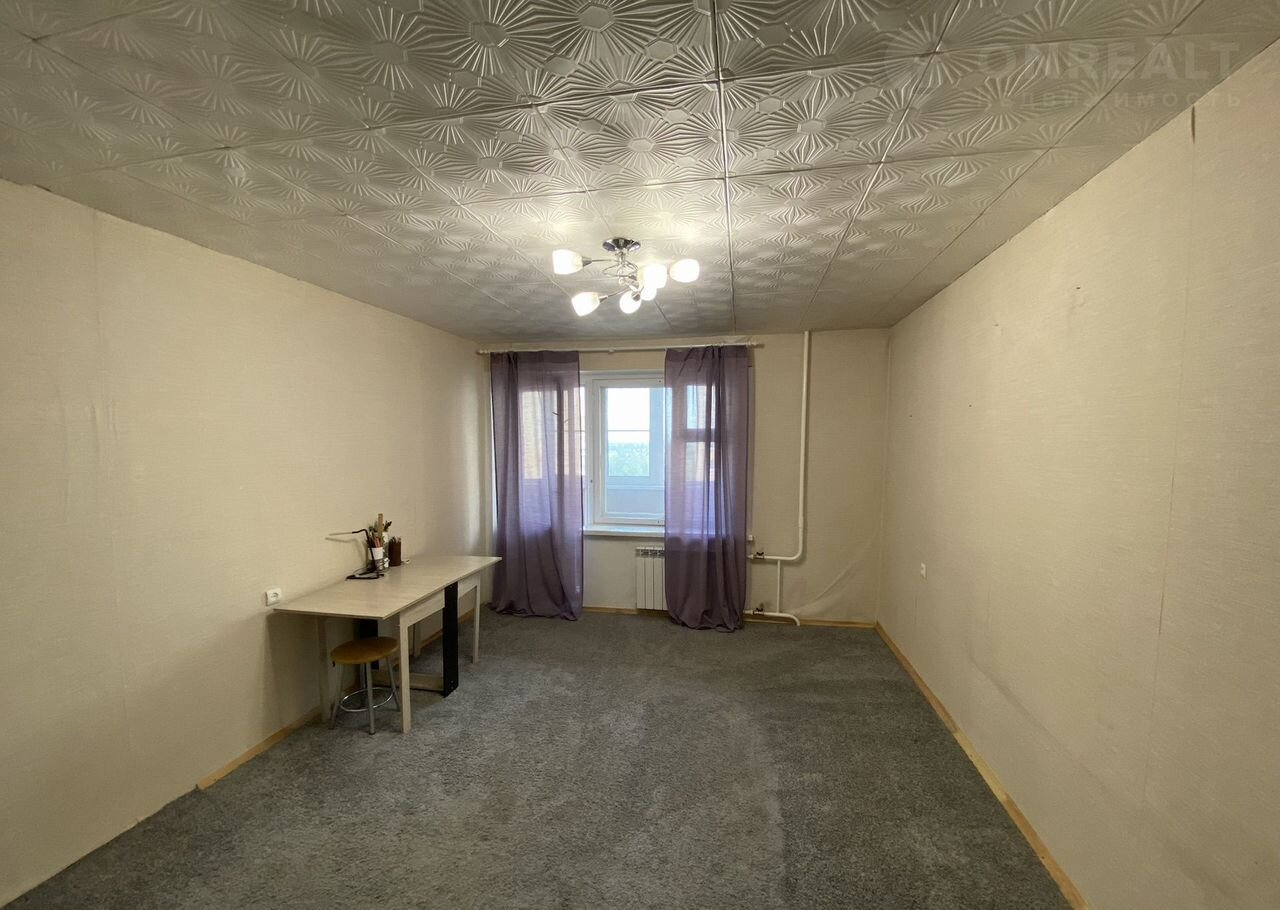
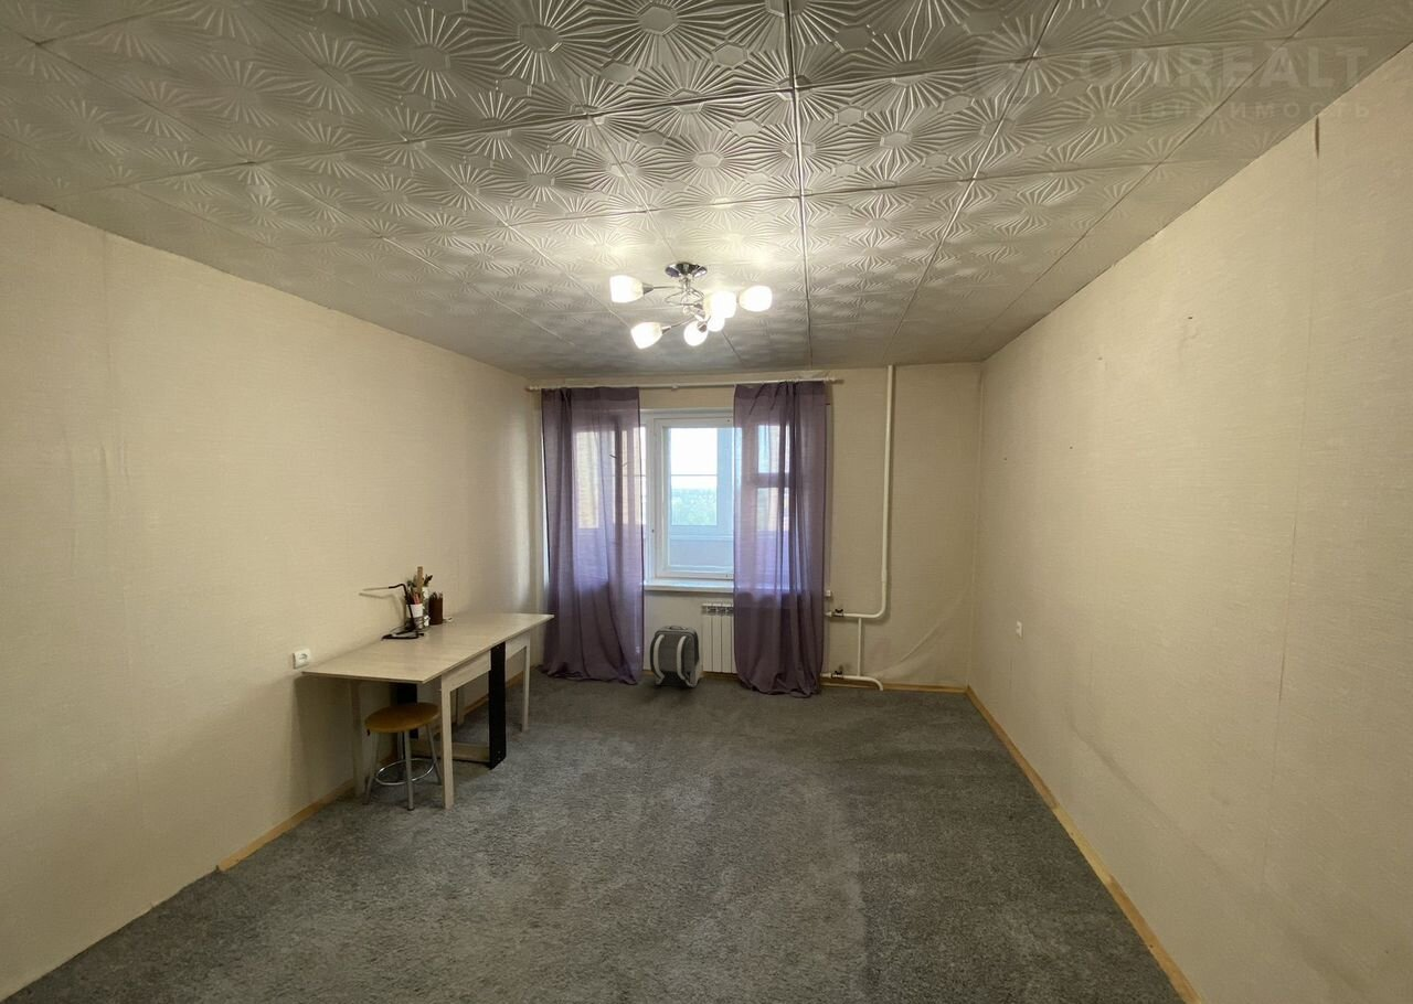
+ backpack (674, 656)
